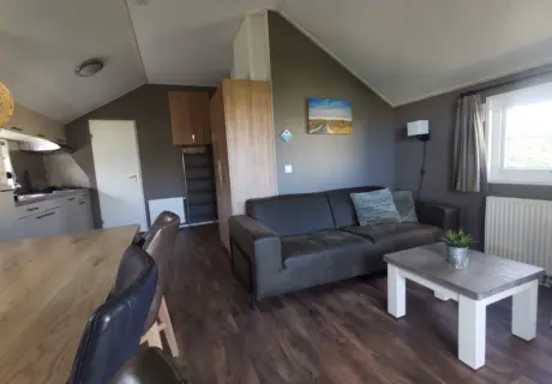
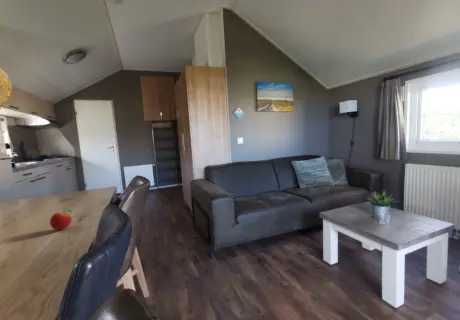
+ apple (61, 220)
